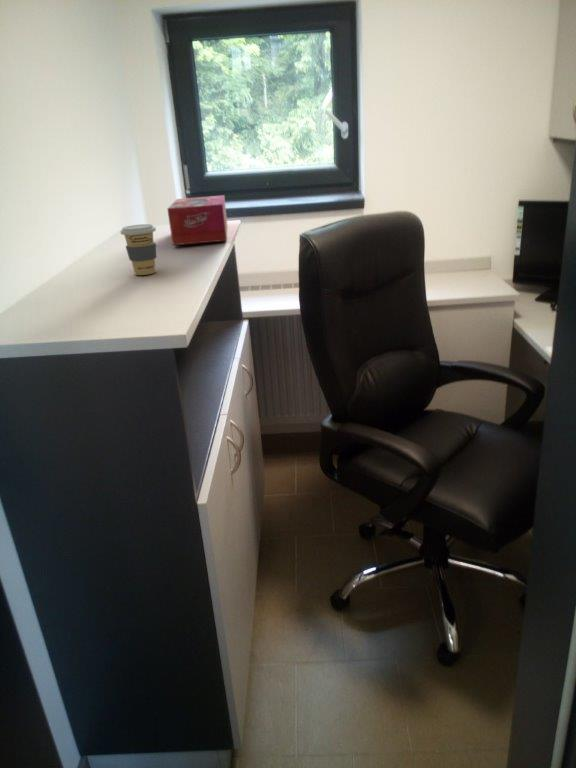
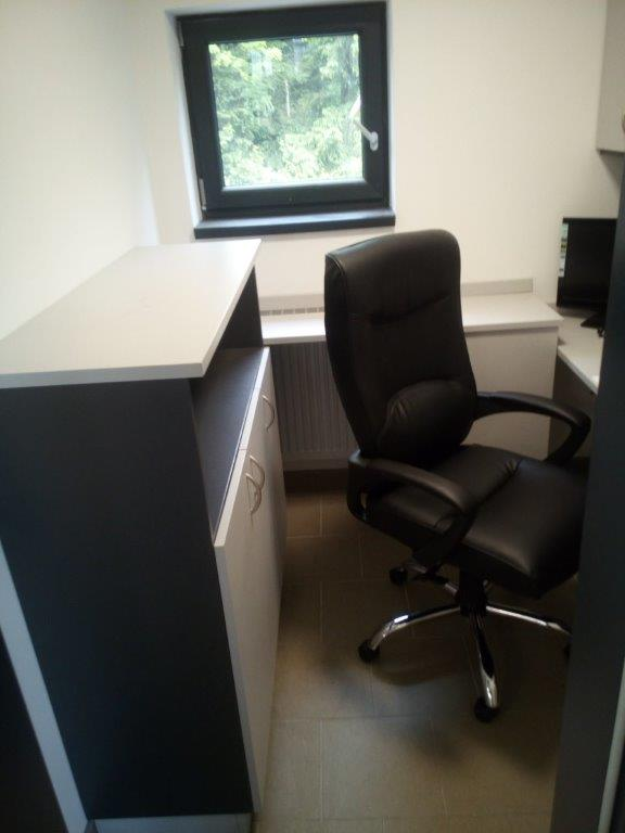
- coffee cup (141, 249)
- tissue box (200, 218)
